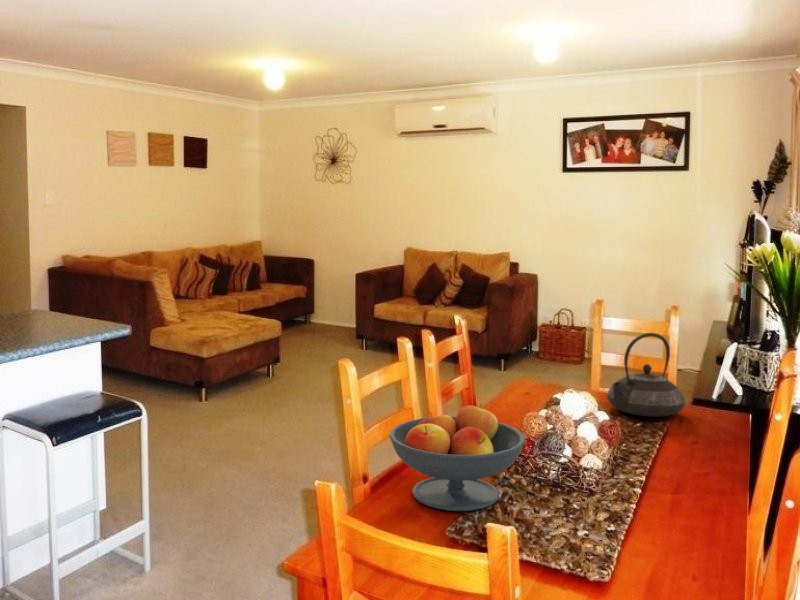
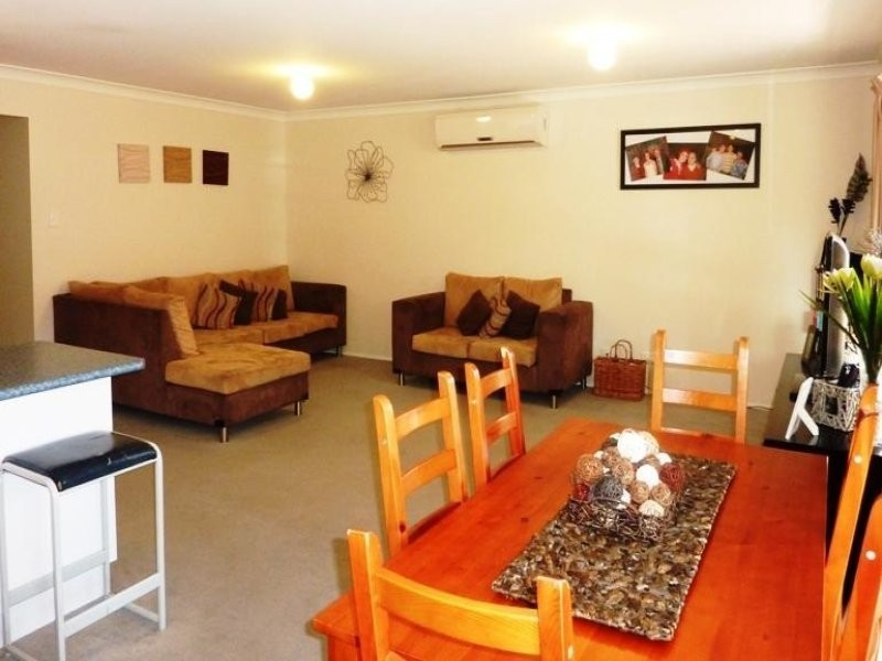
- teapot (643, 373)
- fruit bowl (456, 453)
